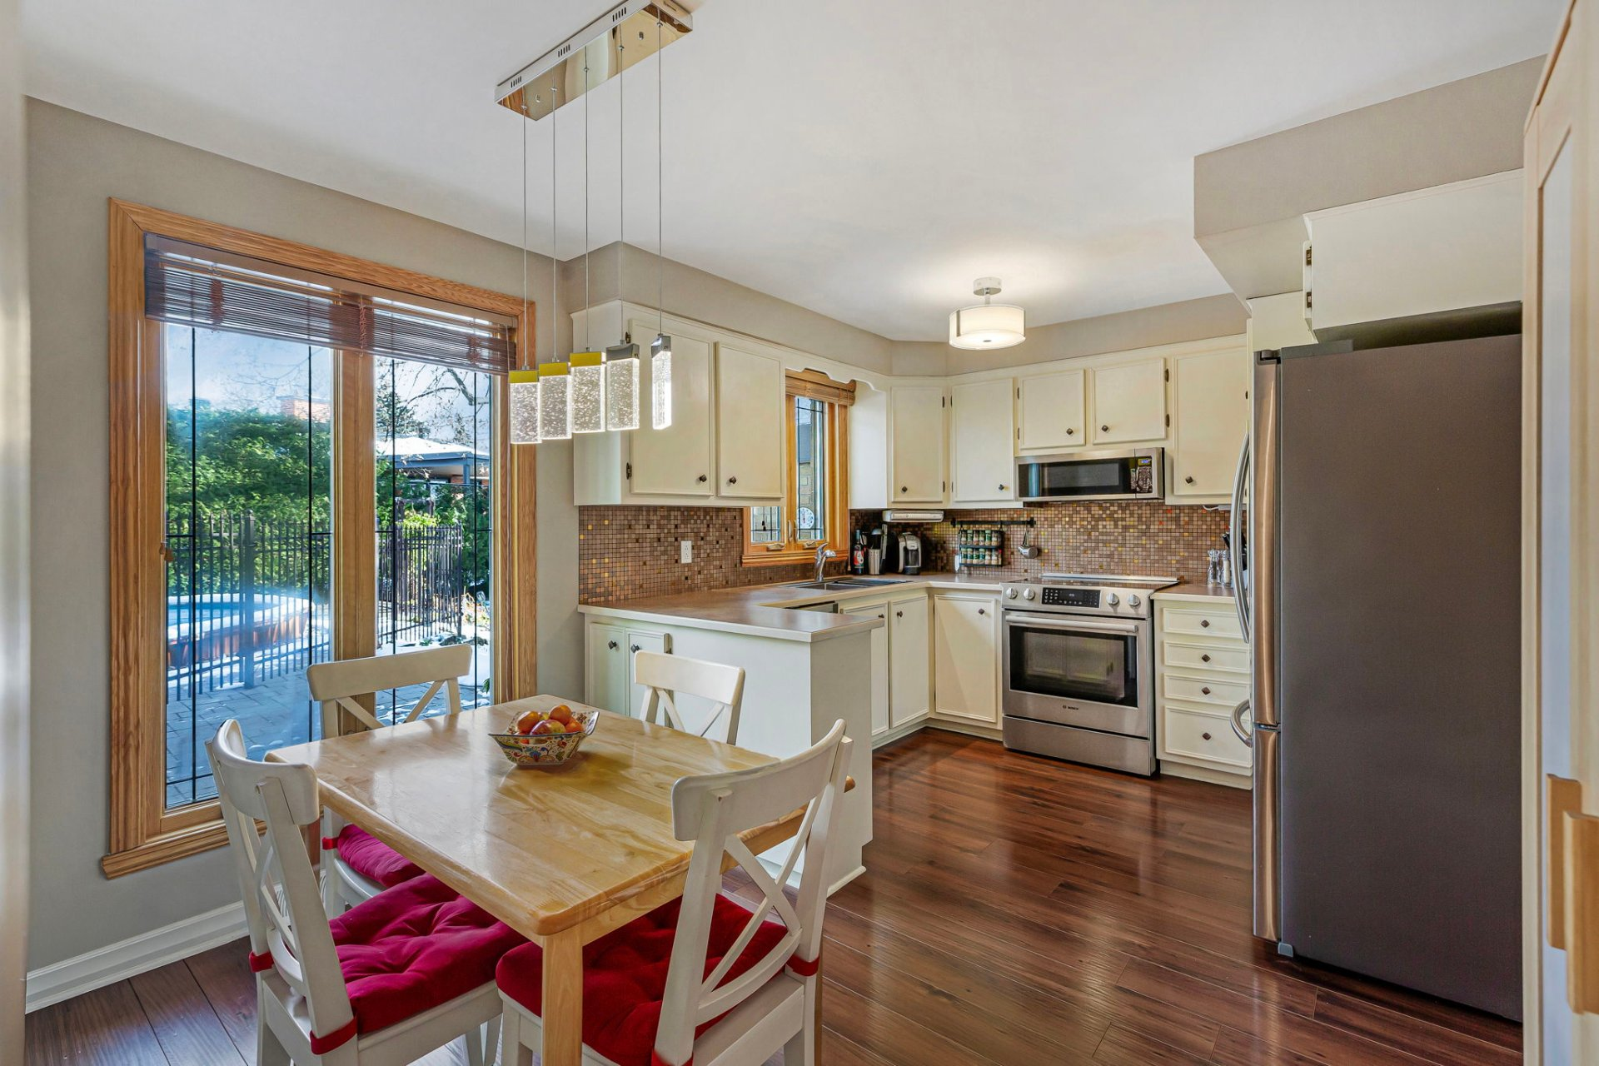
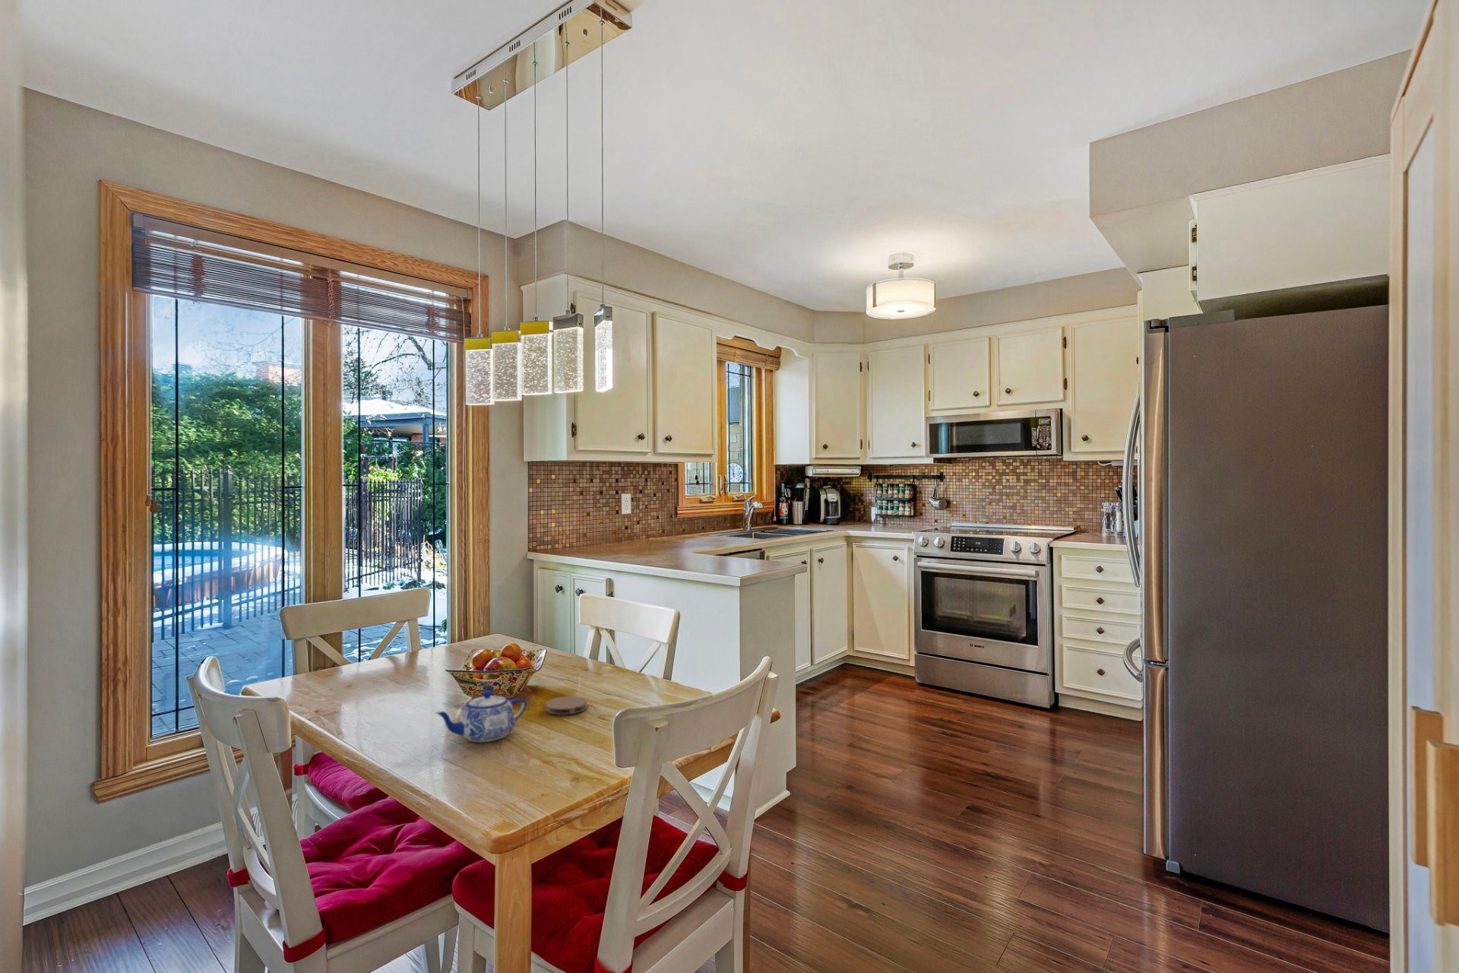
+ coaster (567, 705)
+ teapot (482, 715)
